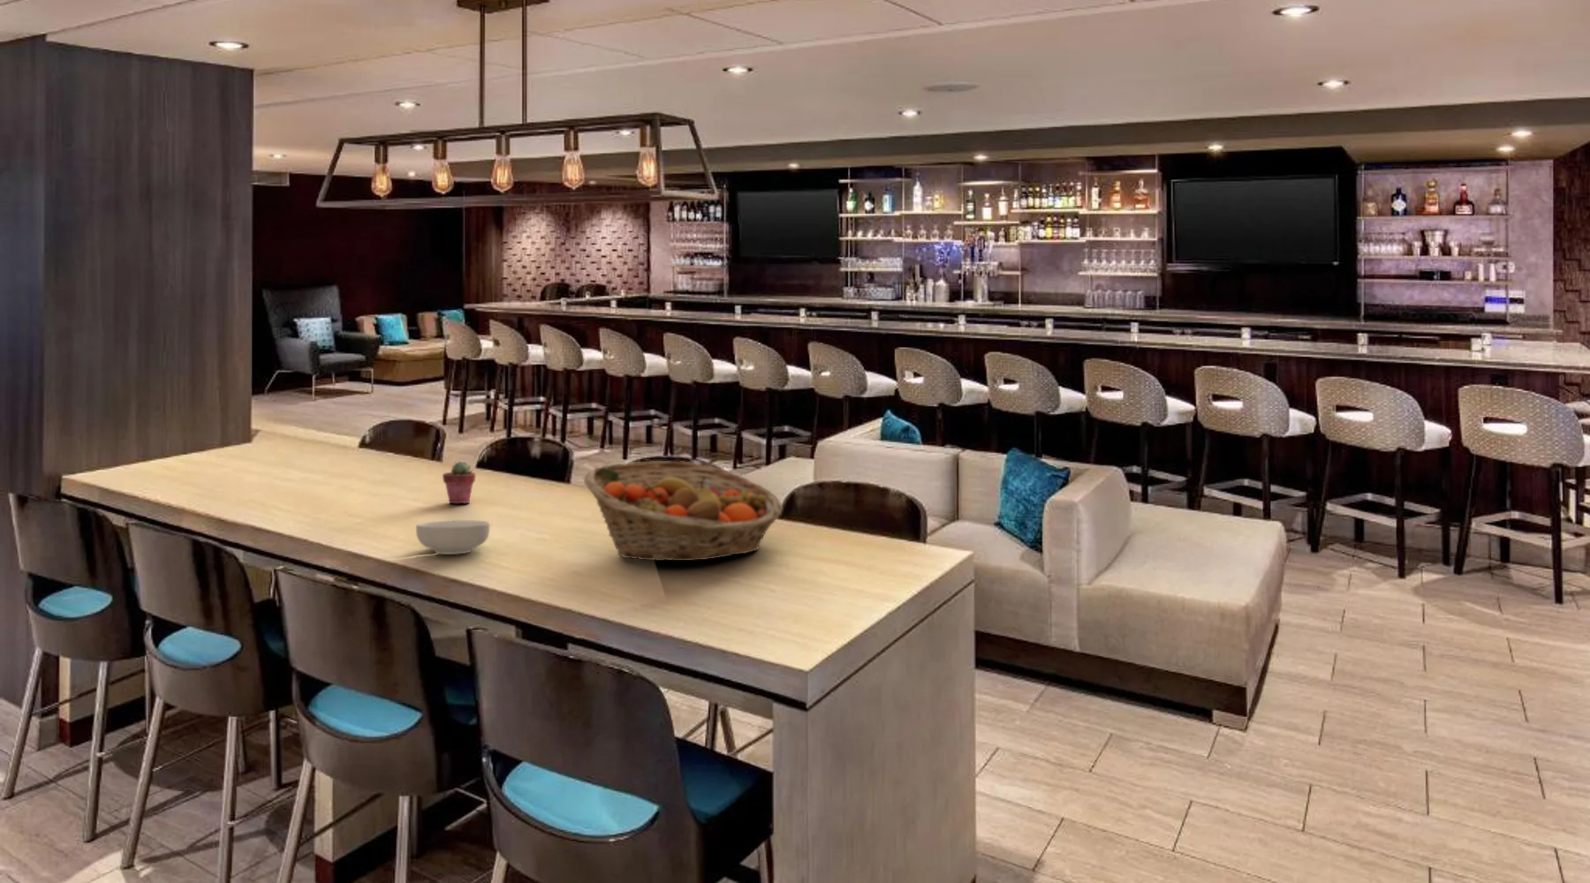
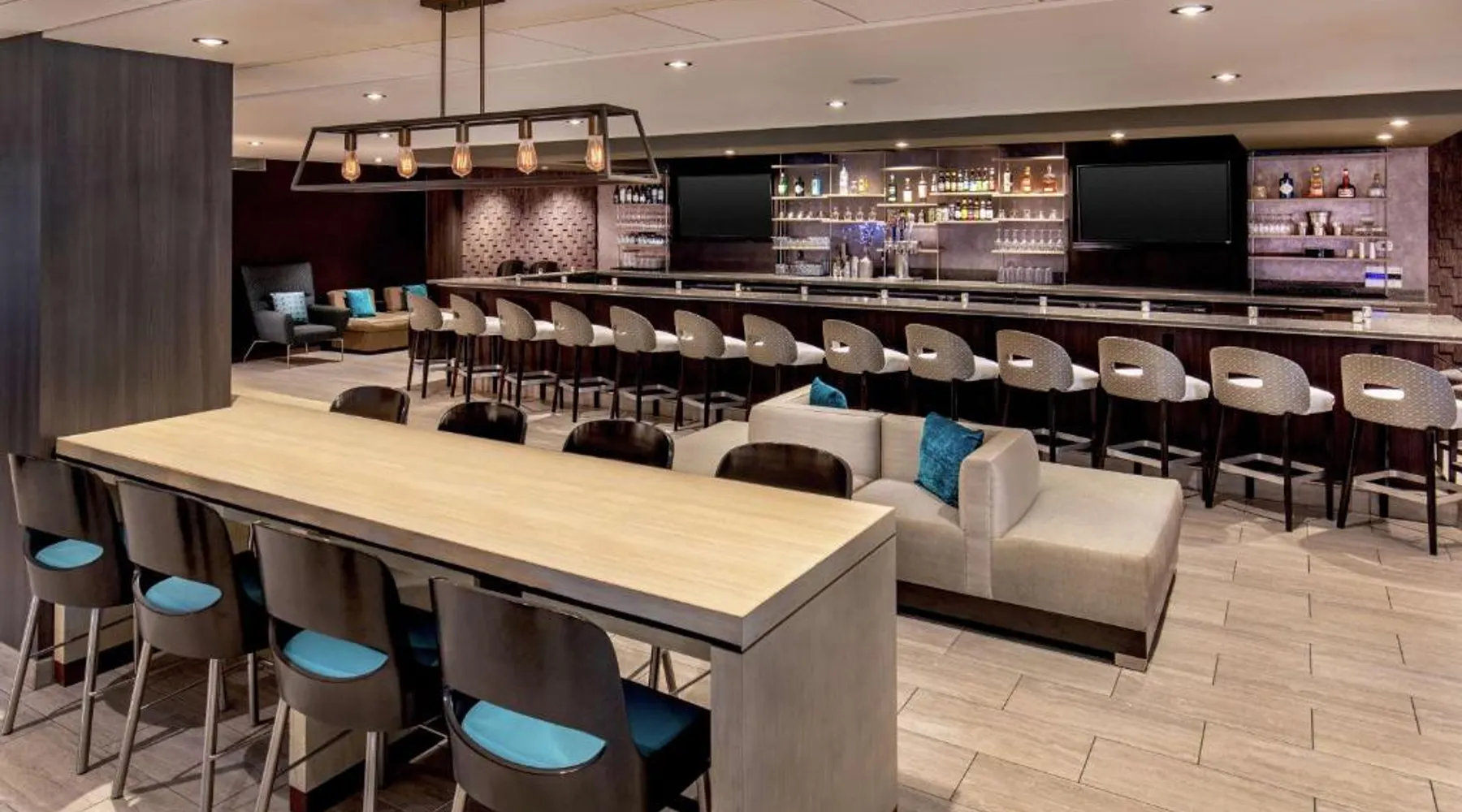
- fruit basket (684, 508)
- potted succulent (459, 482)
- cereal bowl (454, 537)
